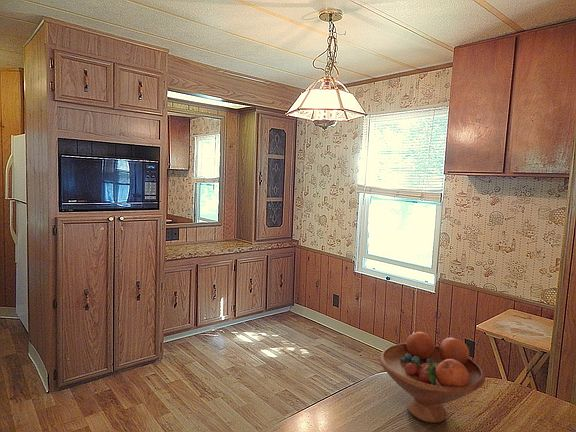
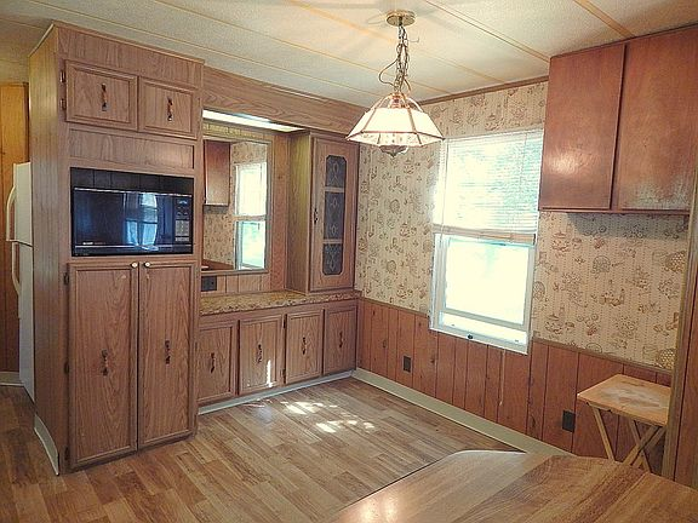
- fruit bowl (429, 378)
